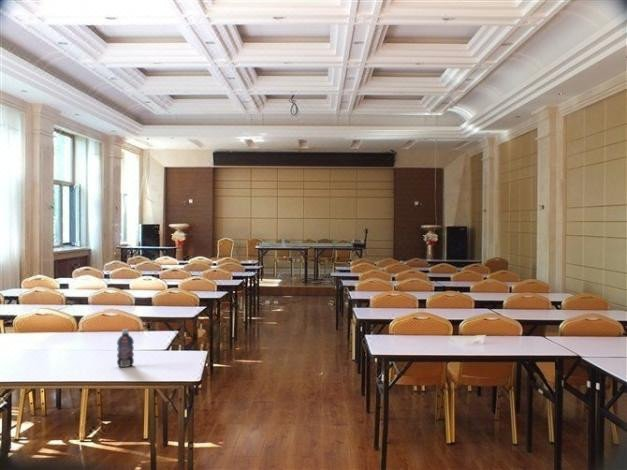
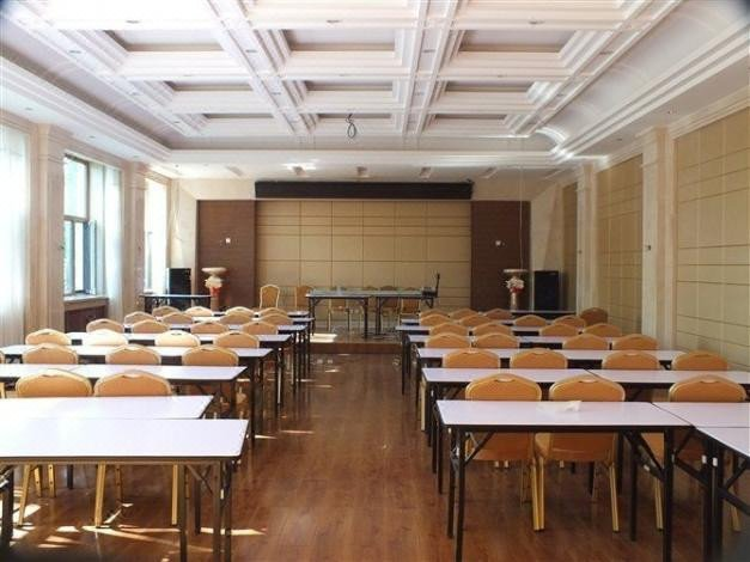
- bottle (125, 347)
